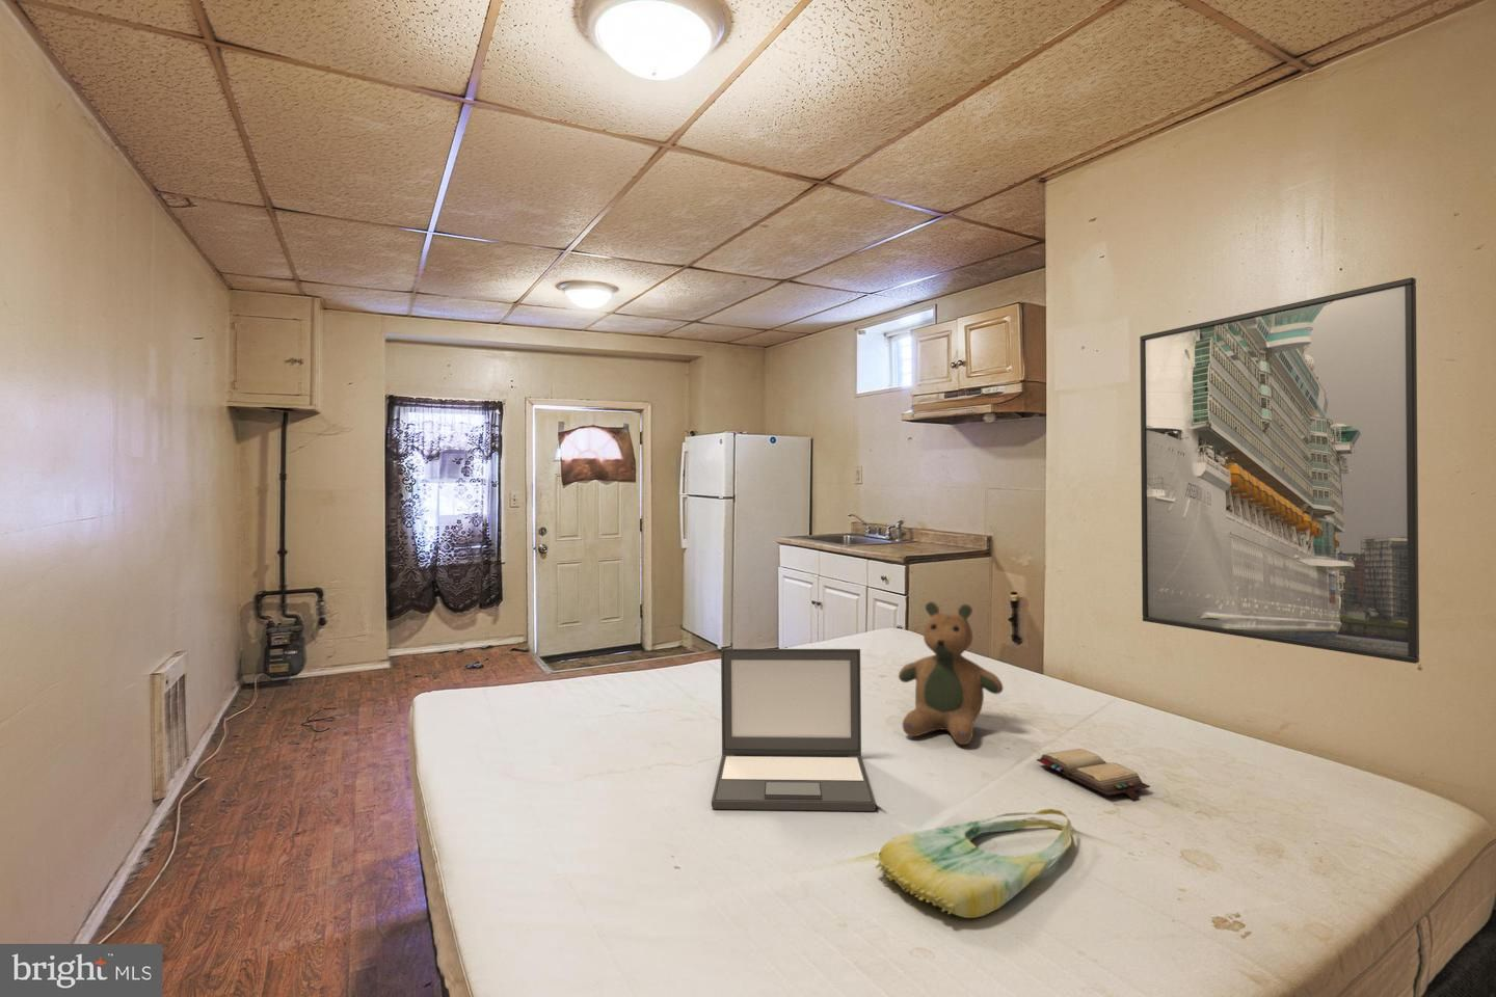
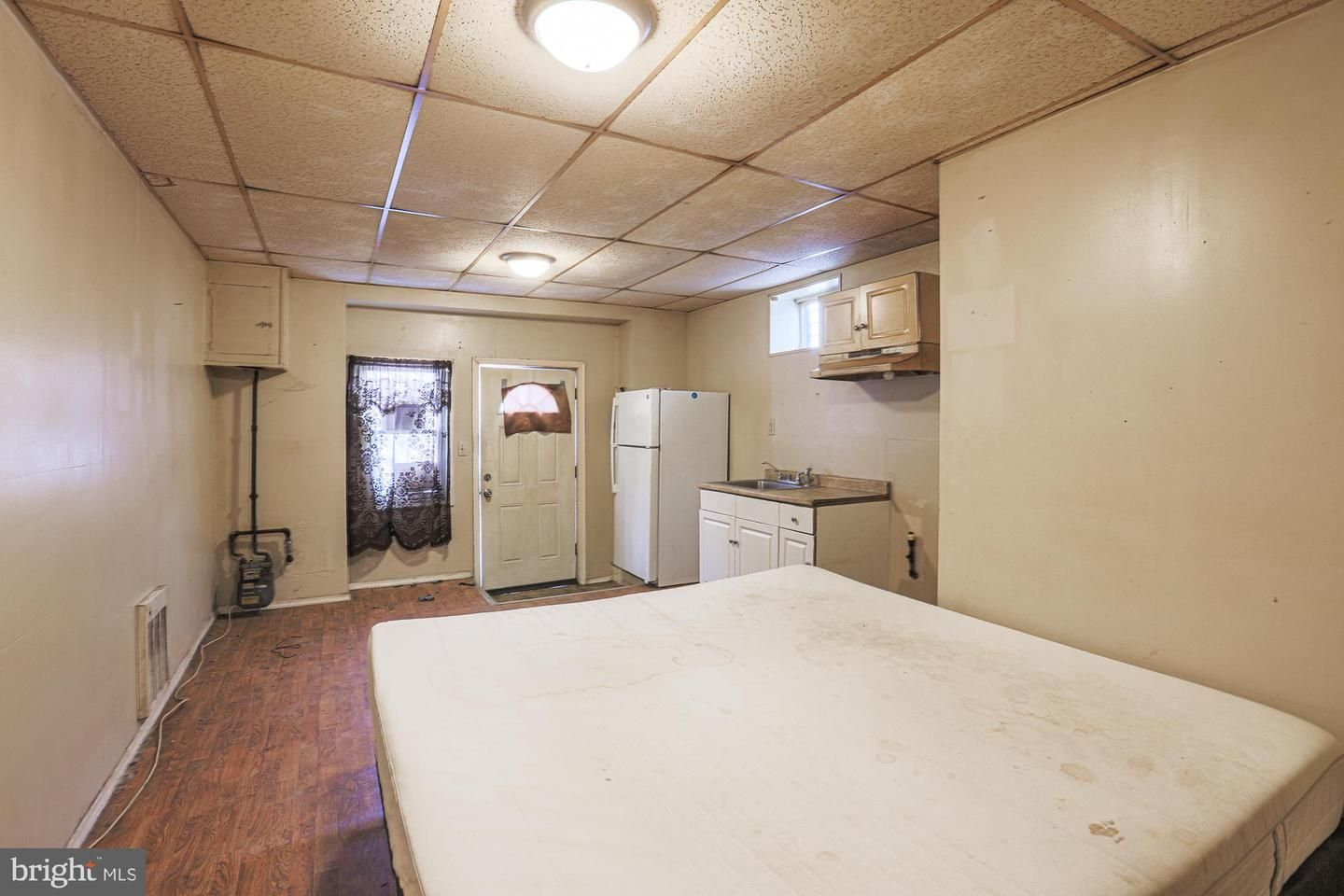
- hardback book (1087, 770)
- laptop (791, 722)
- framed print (1258, 475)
- tote bag (987, 851)
- teddy bear (943, 668)
